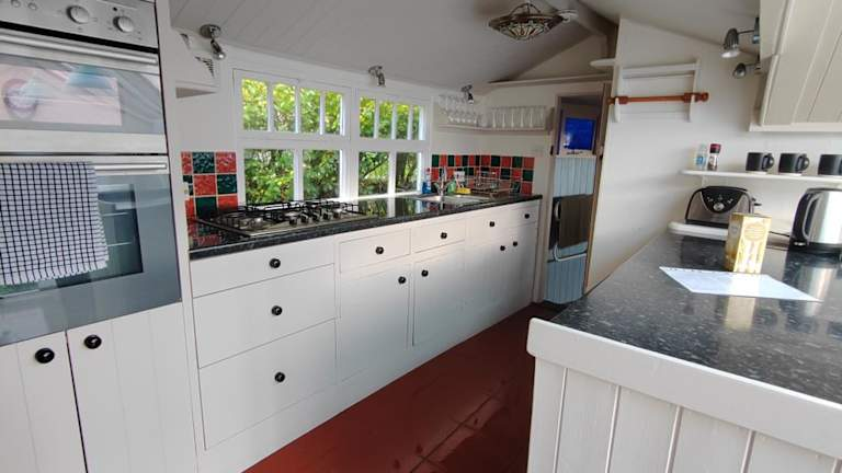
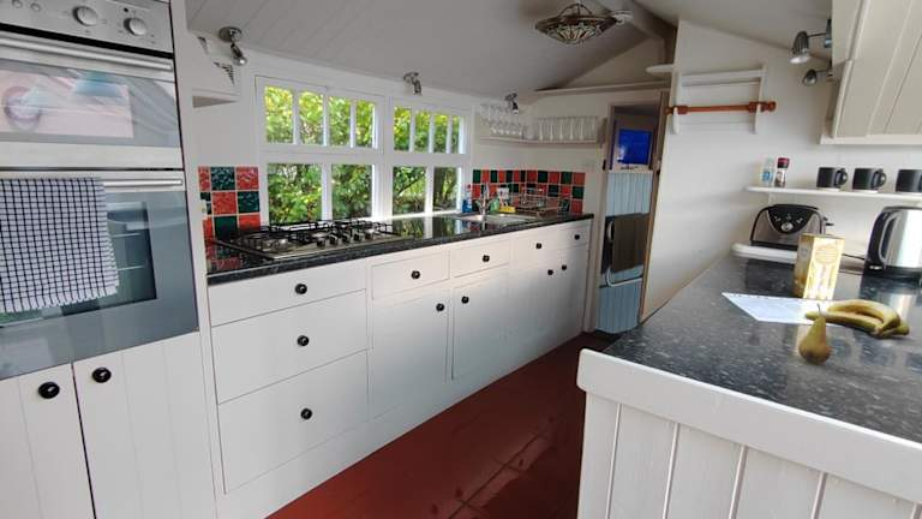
+ fruit (816, 334)
+ banana (858, 315)
